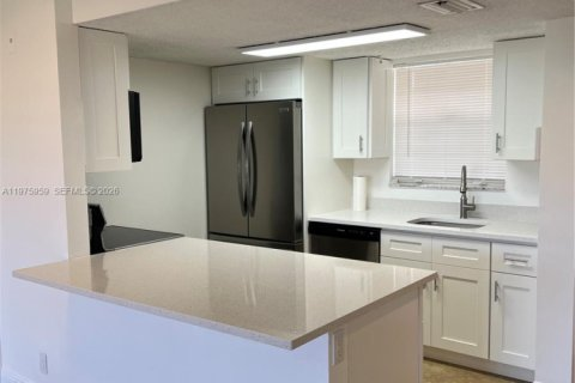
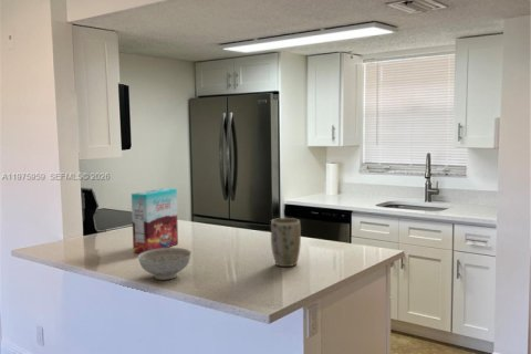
+ plant pot (285, 242)
+ cereal box (155, 219)
+ decorative bowl (165, 264)
